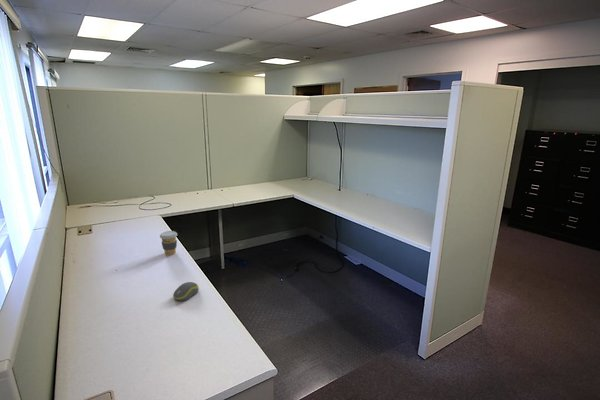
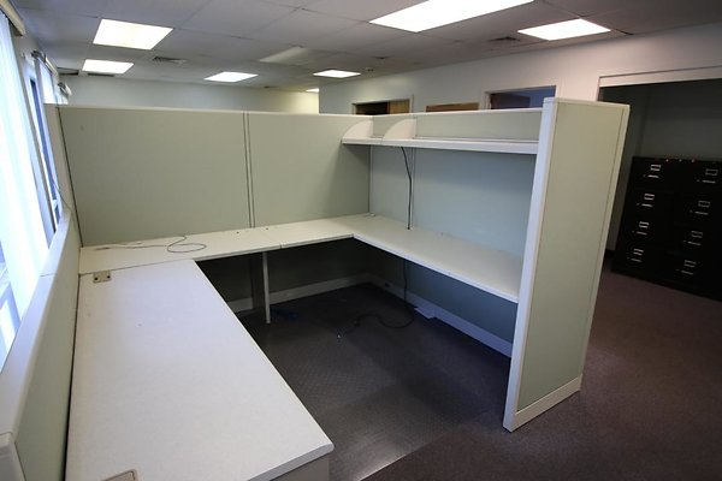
- coffee cup (169, 243)
- computer mouse (186, 289)
